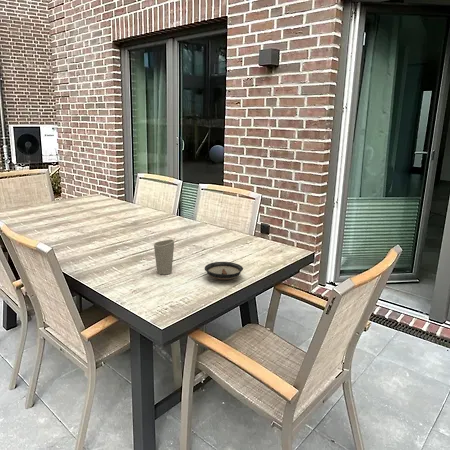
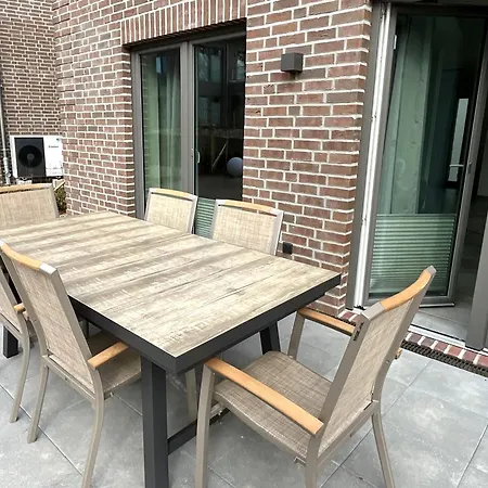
- saucer (223, 272)
- cup (164, 256)
